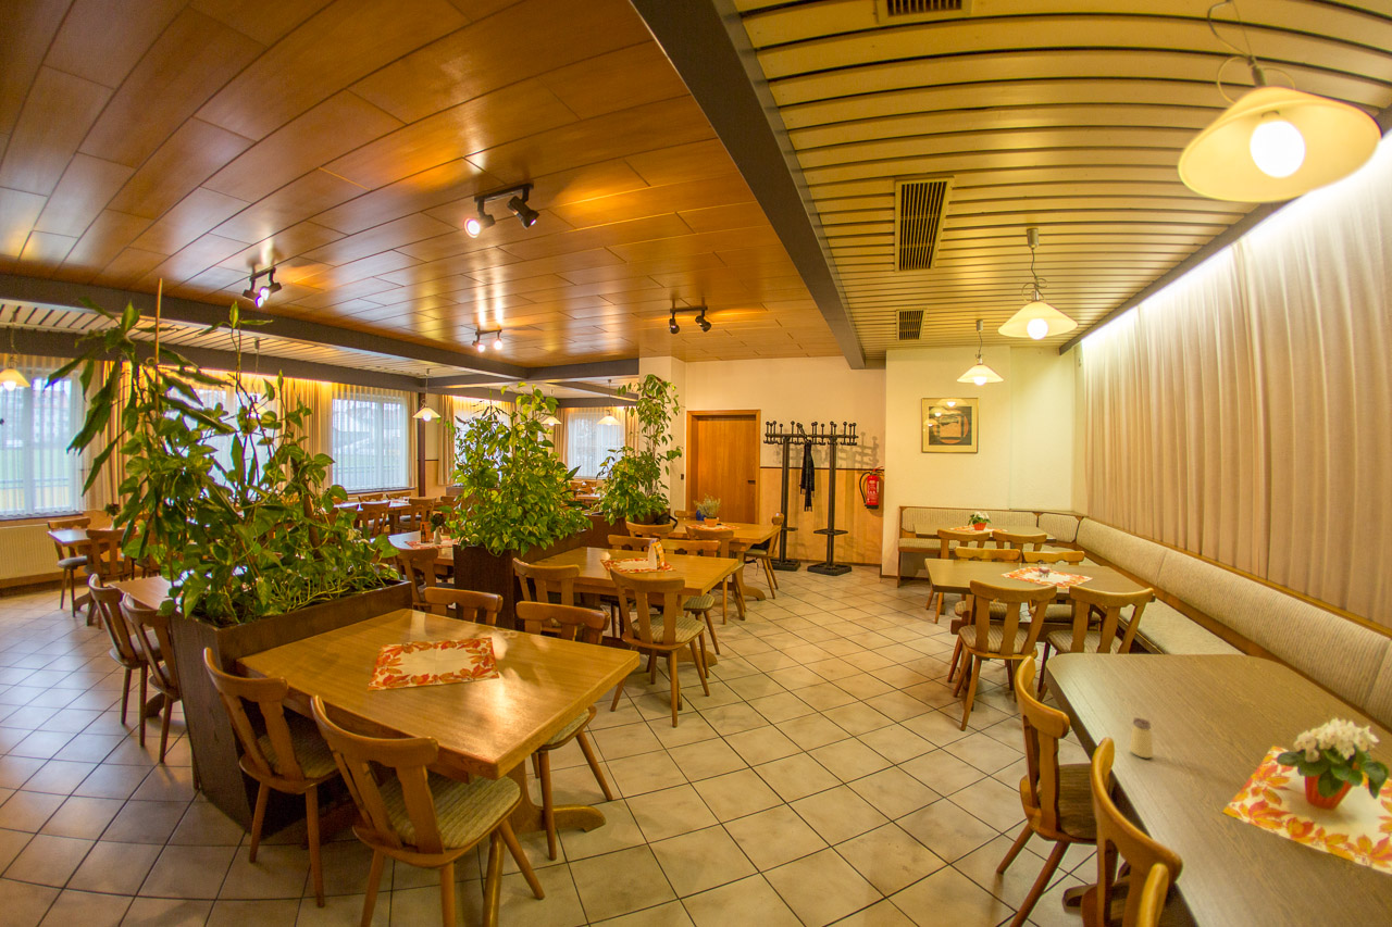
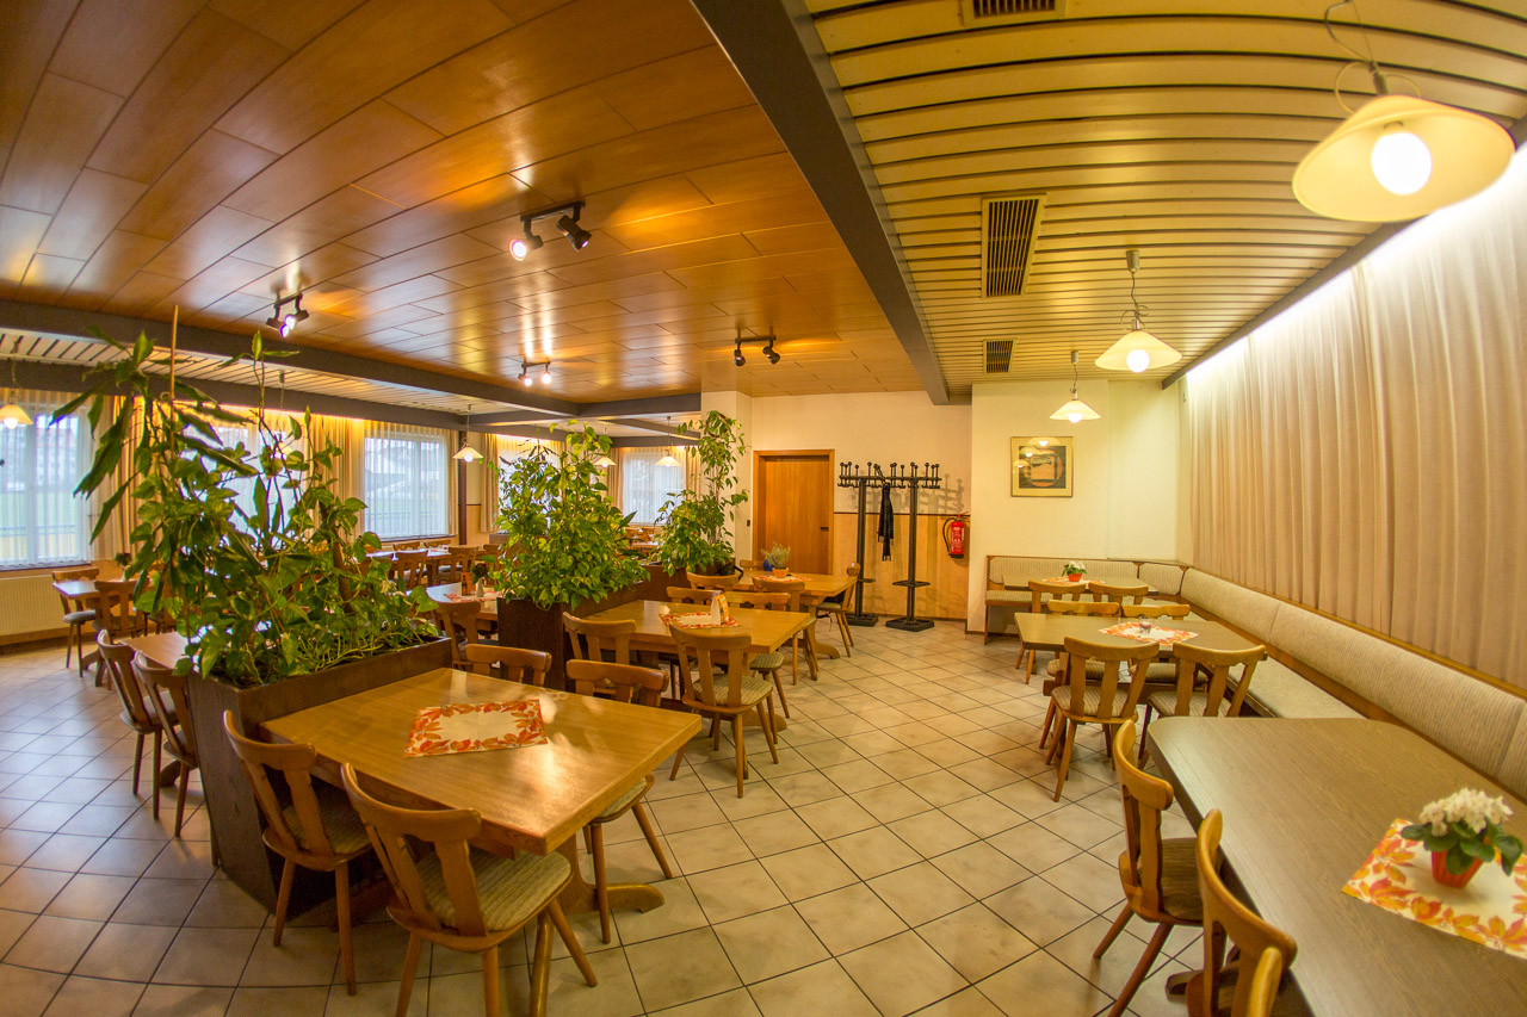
- saltshaker (1141, 737)
